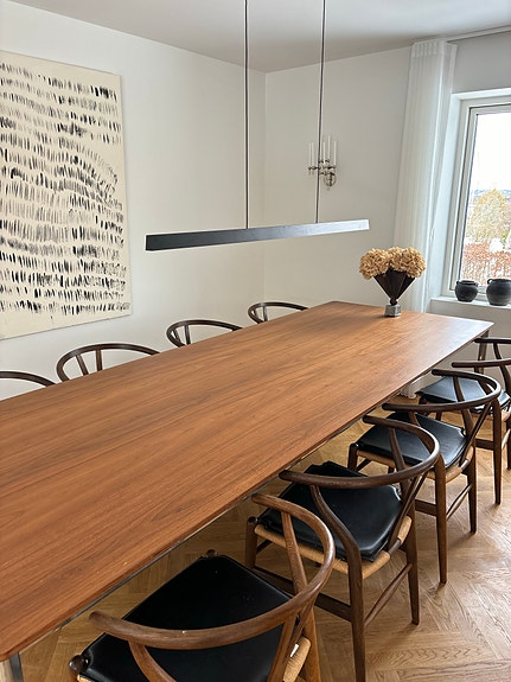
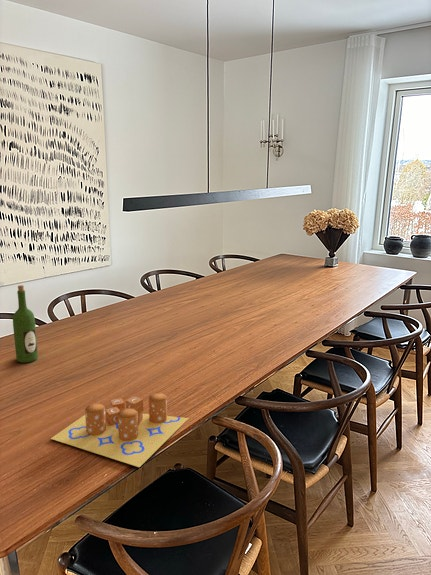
+ candle (125, 414)
+ wine bottle (24, 323)
